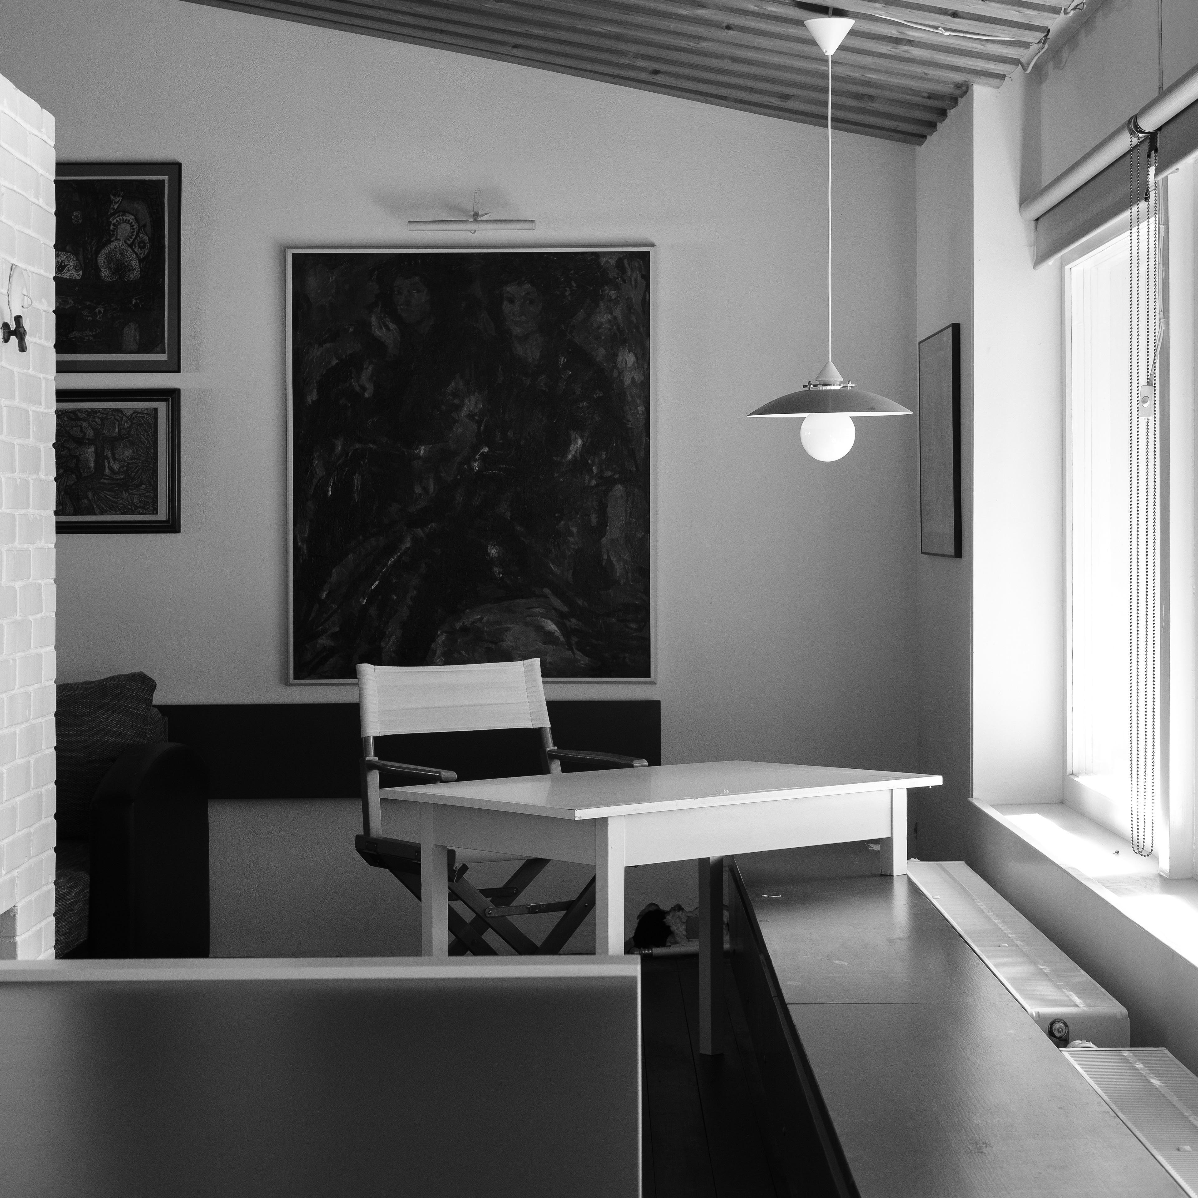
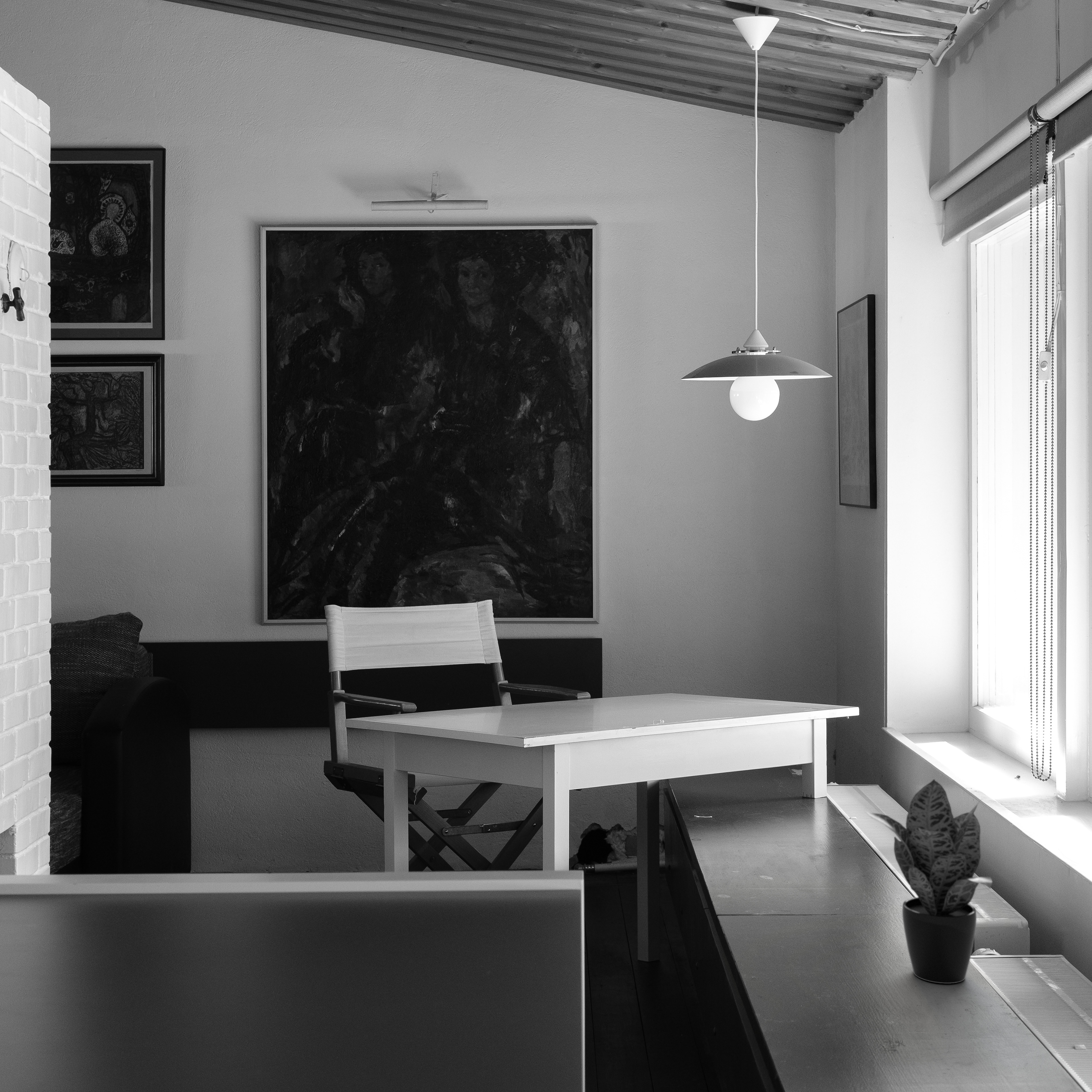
+ potted plant (938, 877)
